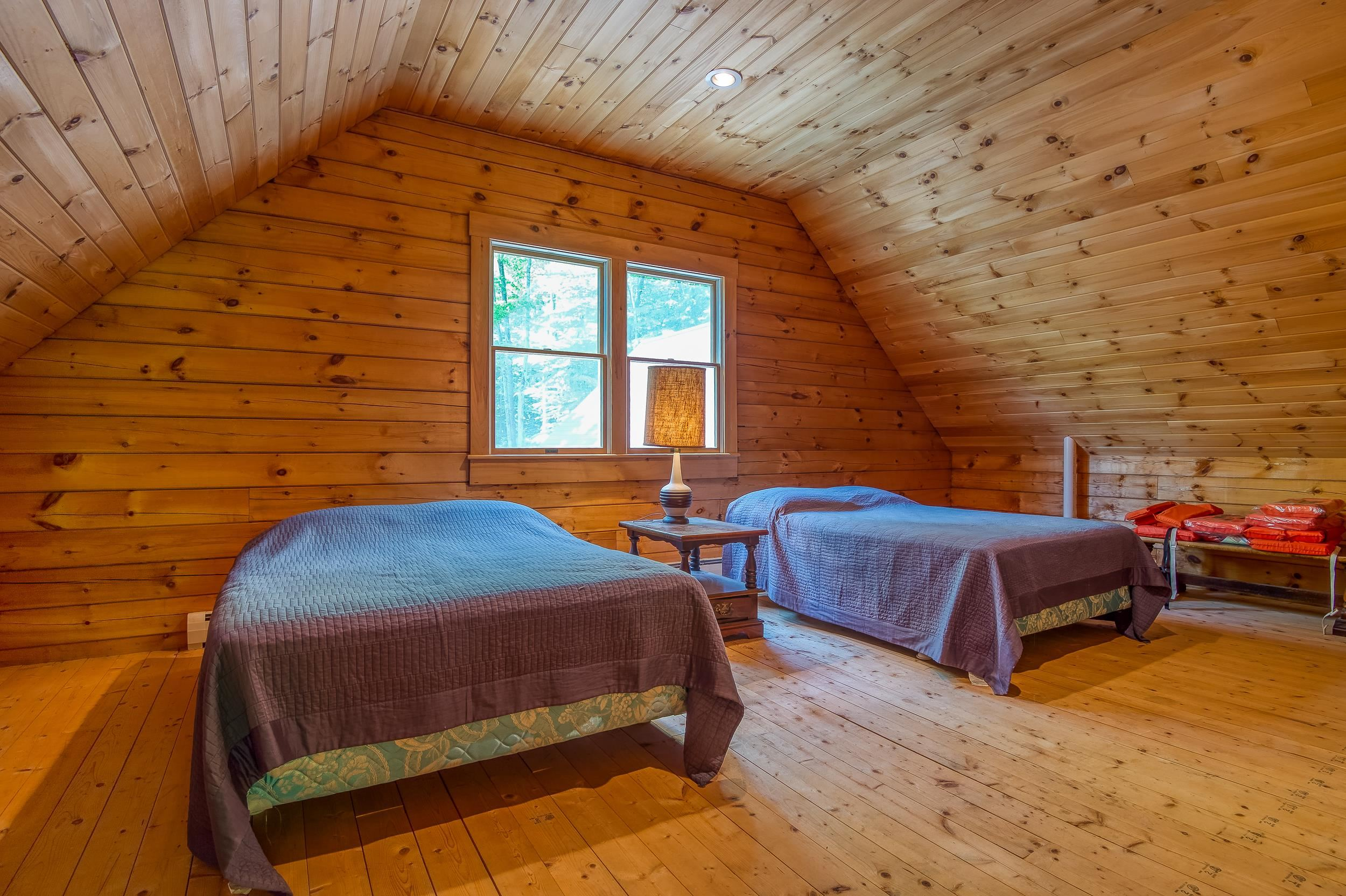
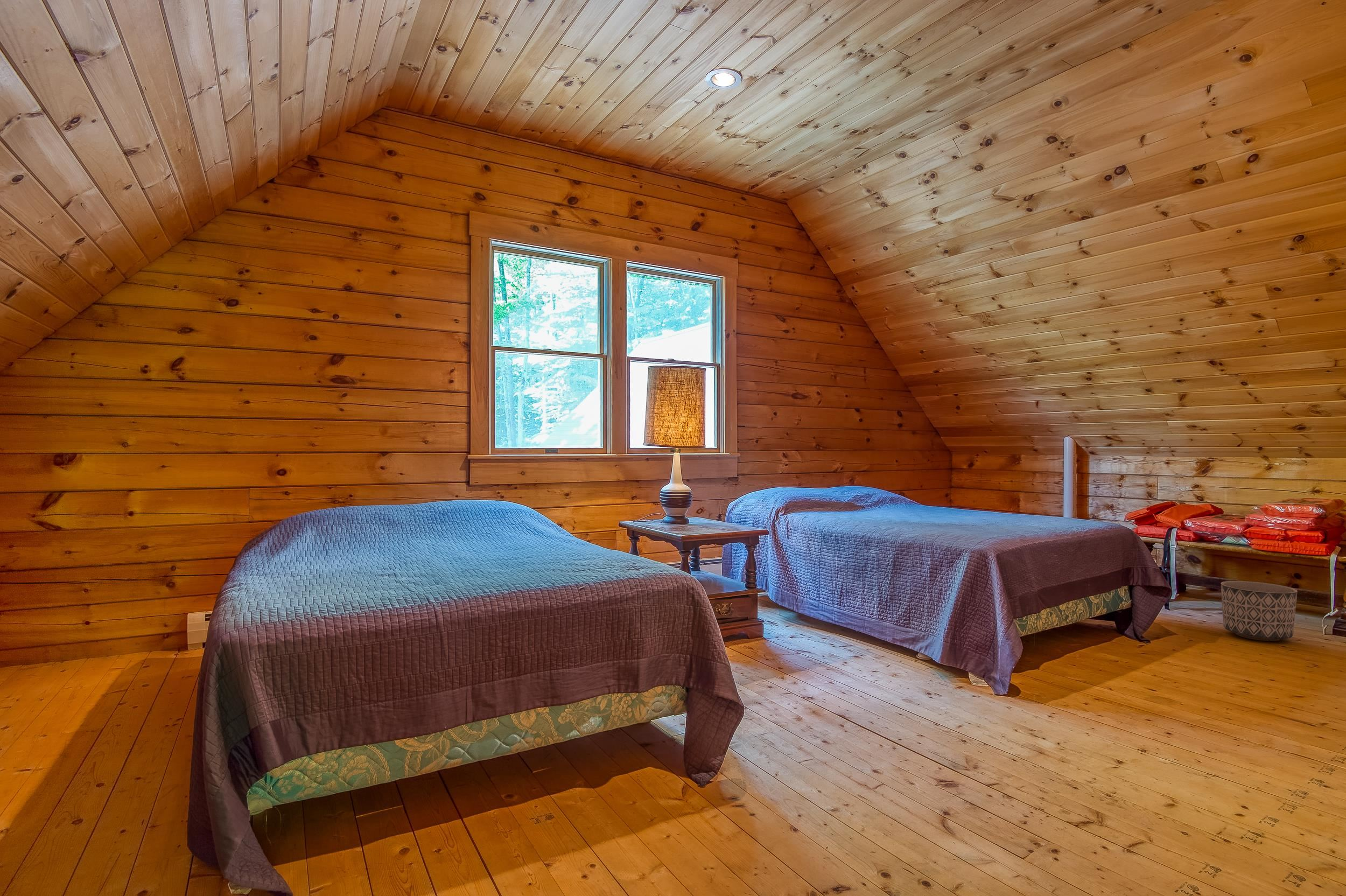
+ planter (1258, 611)
